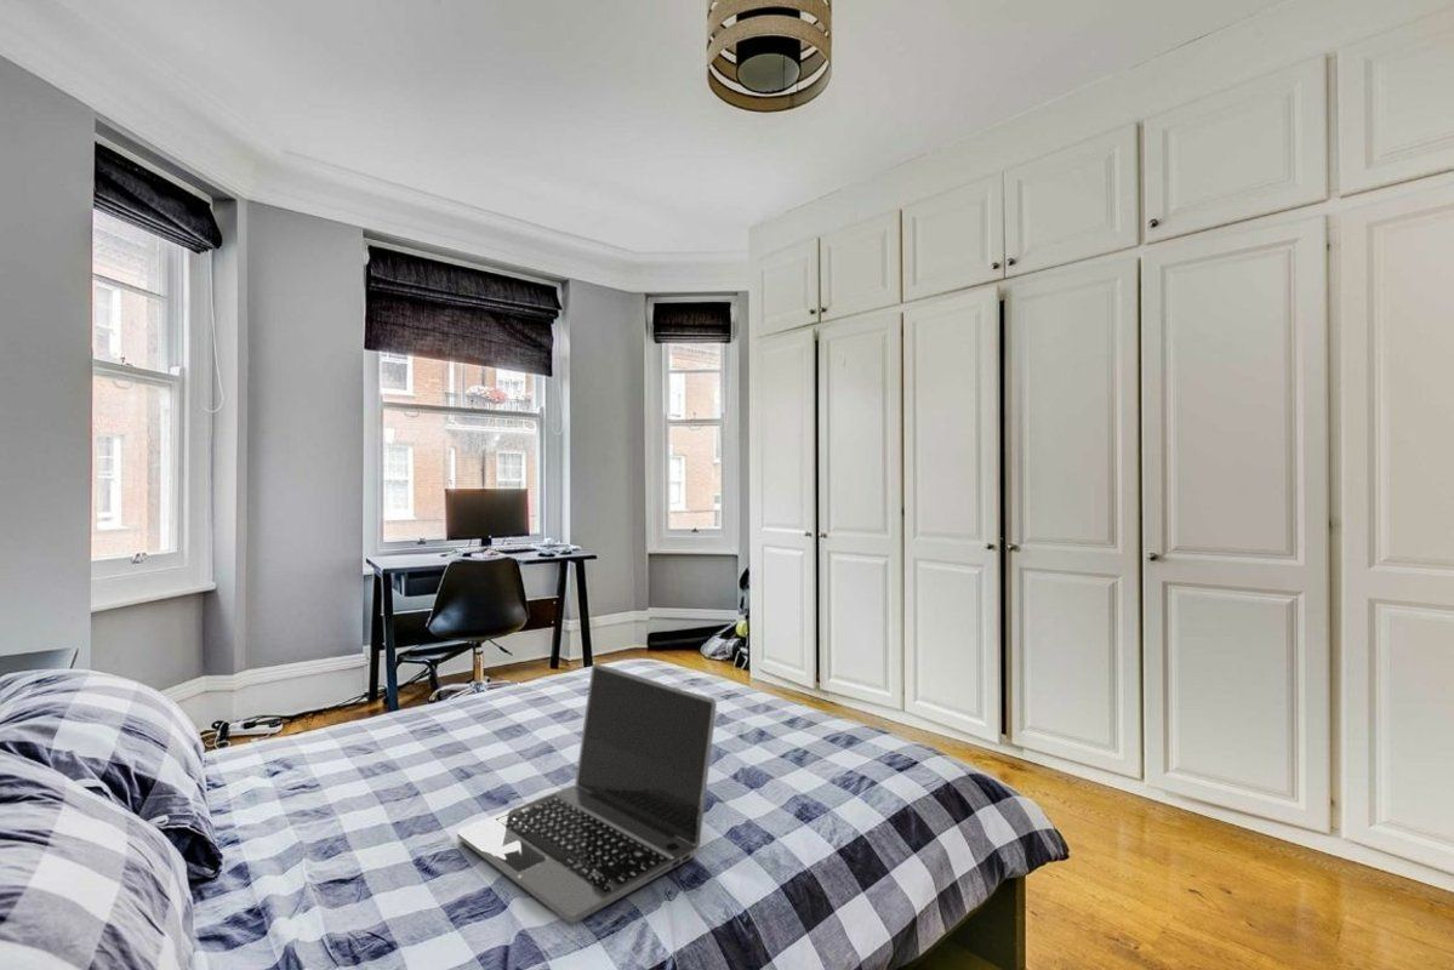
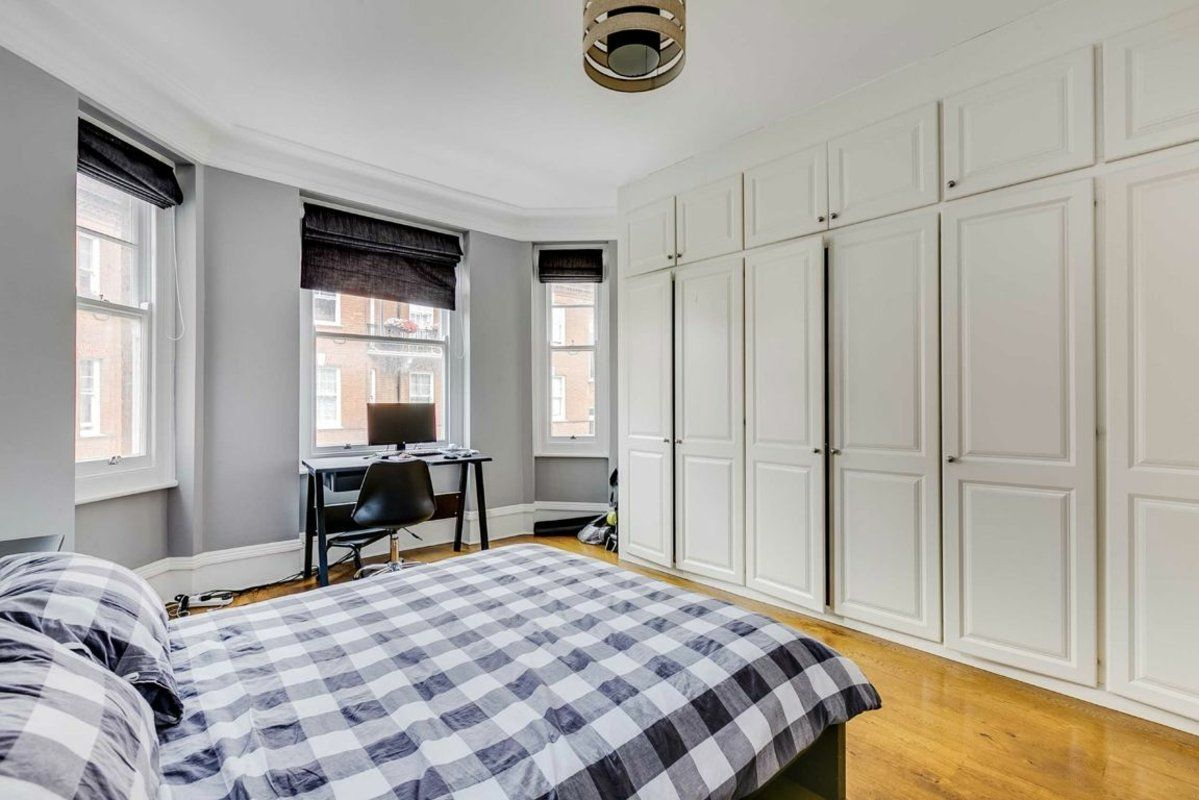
- laptop (585, 769)
